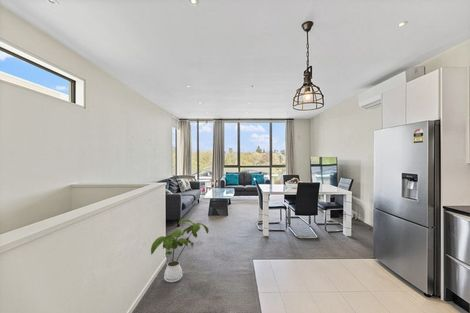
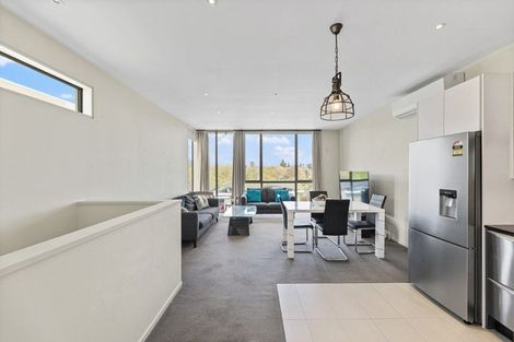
- house plant (183, 248)
